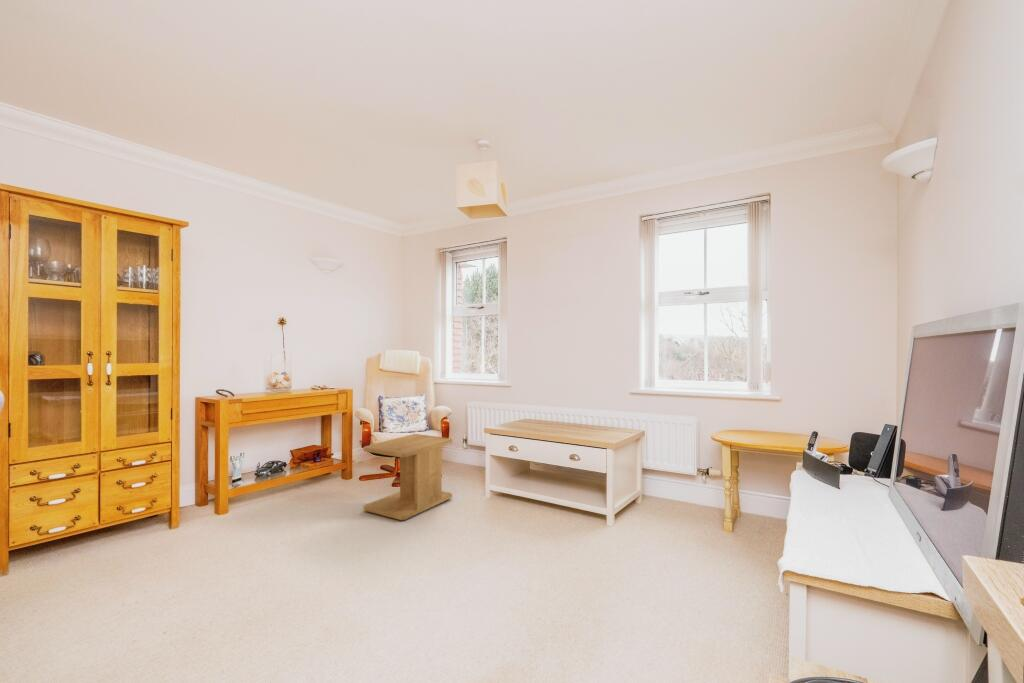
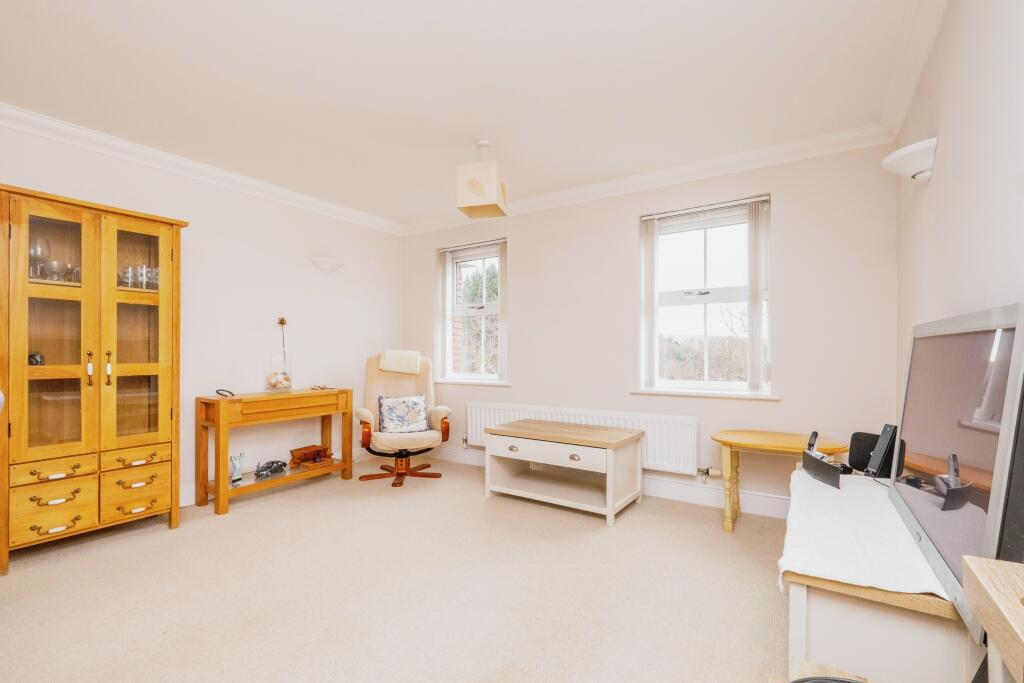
- side table (409, 473)
